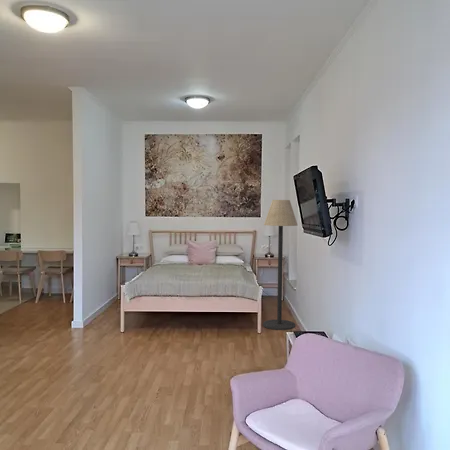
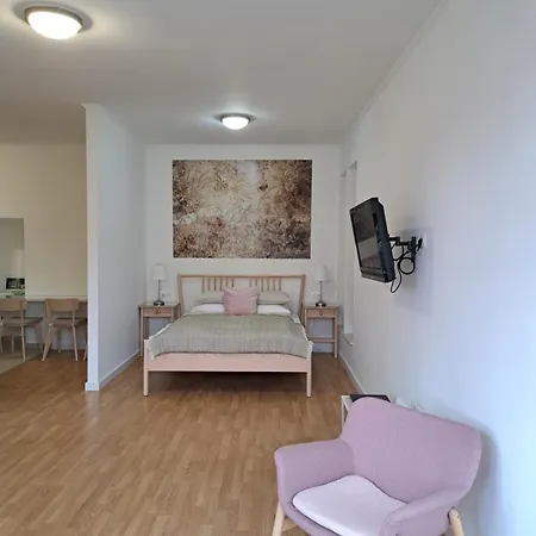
- floor lamp (280, 263)
